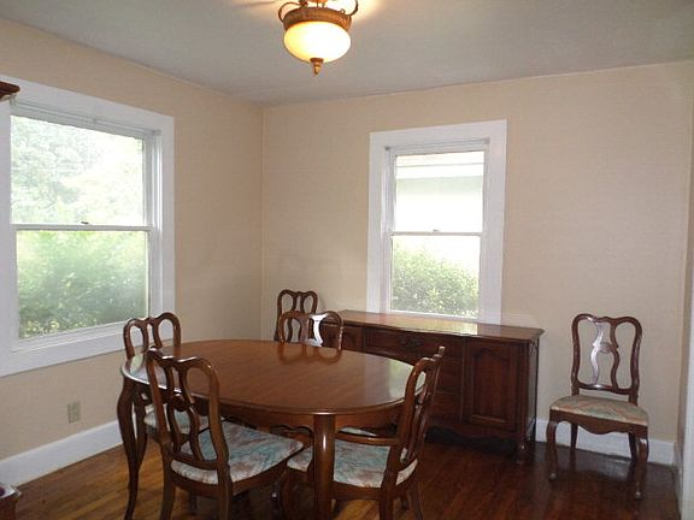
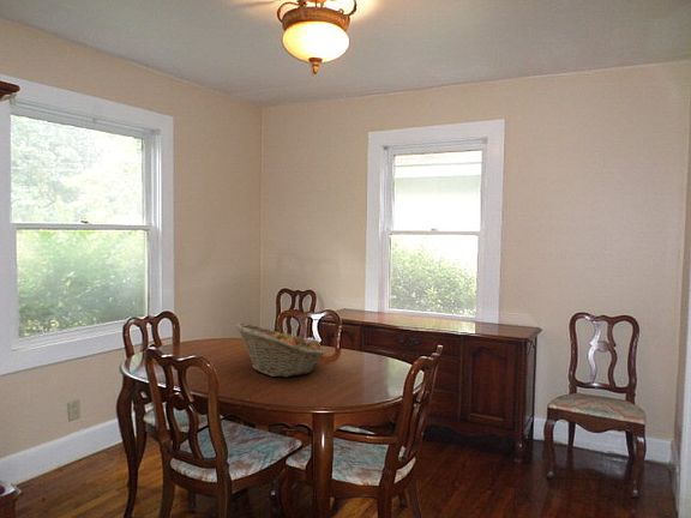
+ fruit basket (278, 345)
